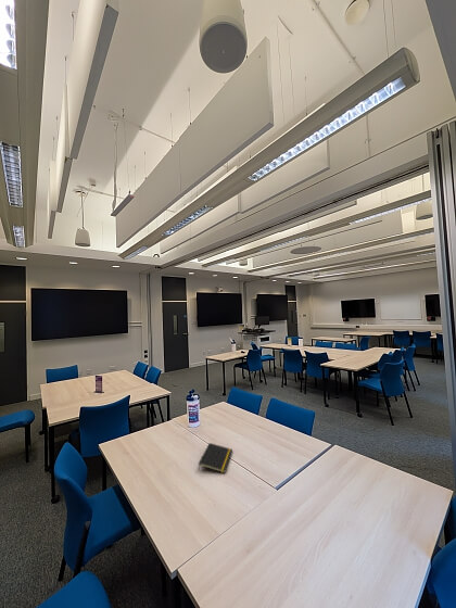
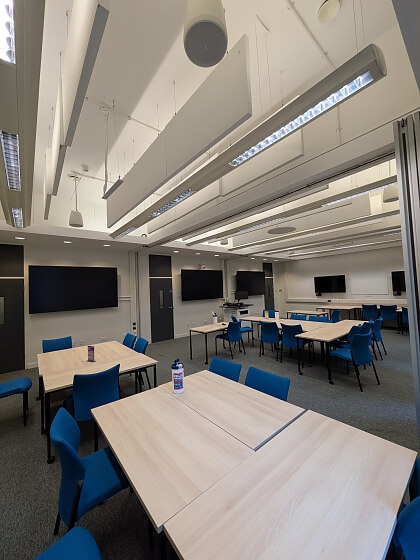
- notepad (216, 456)
